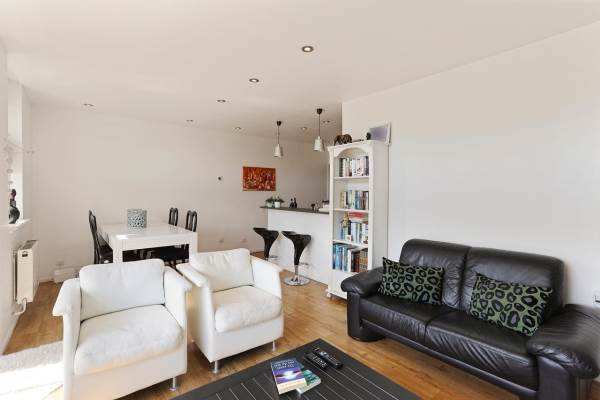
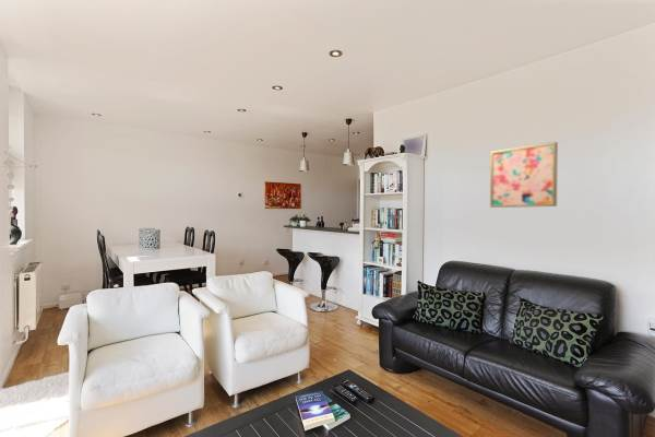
+ wall art (521, 177)
